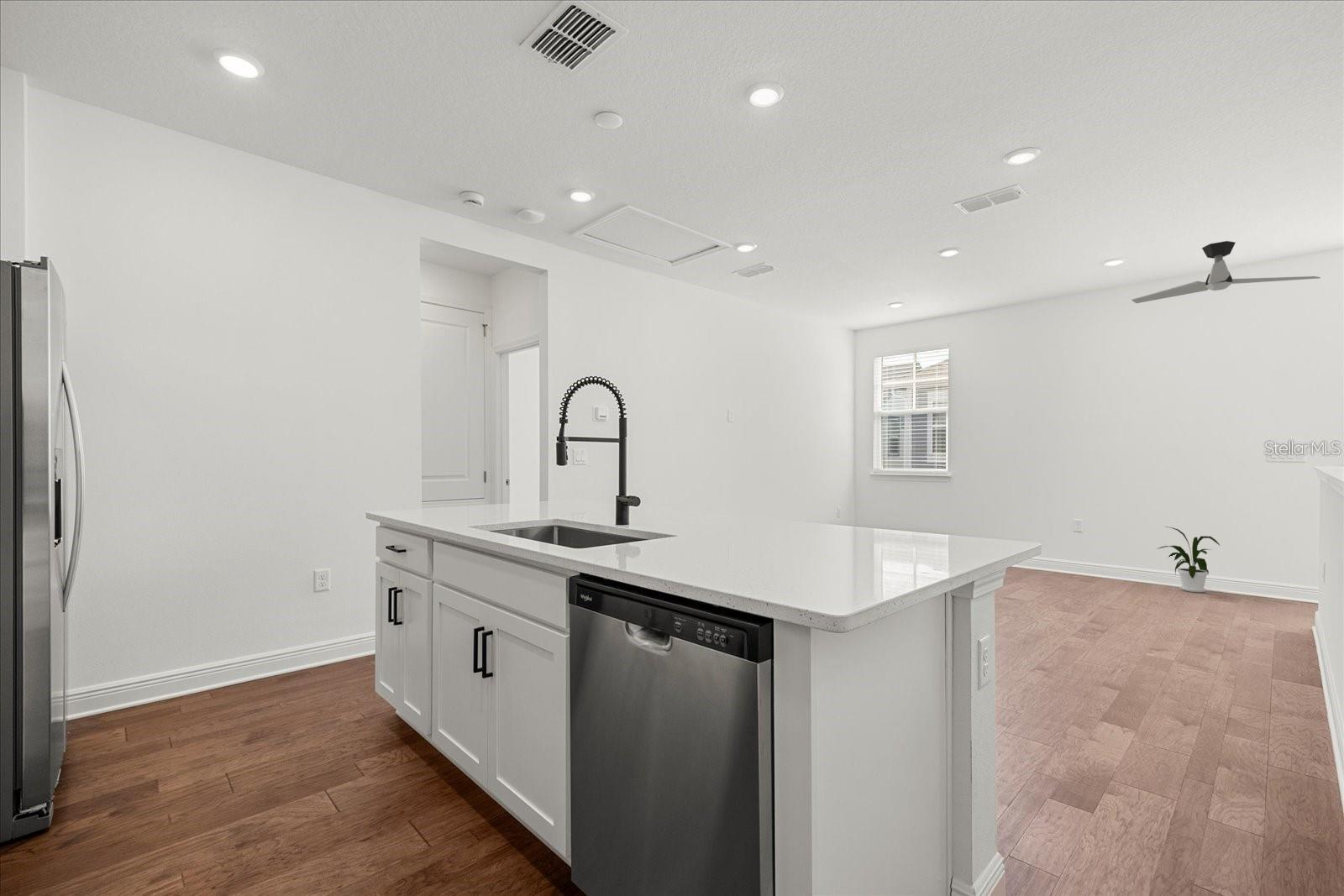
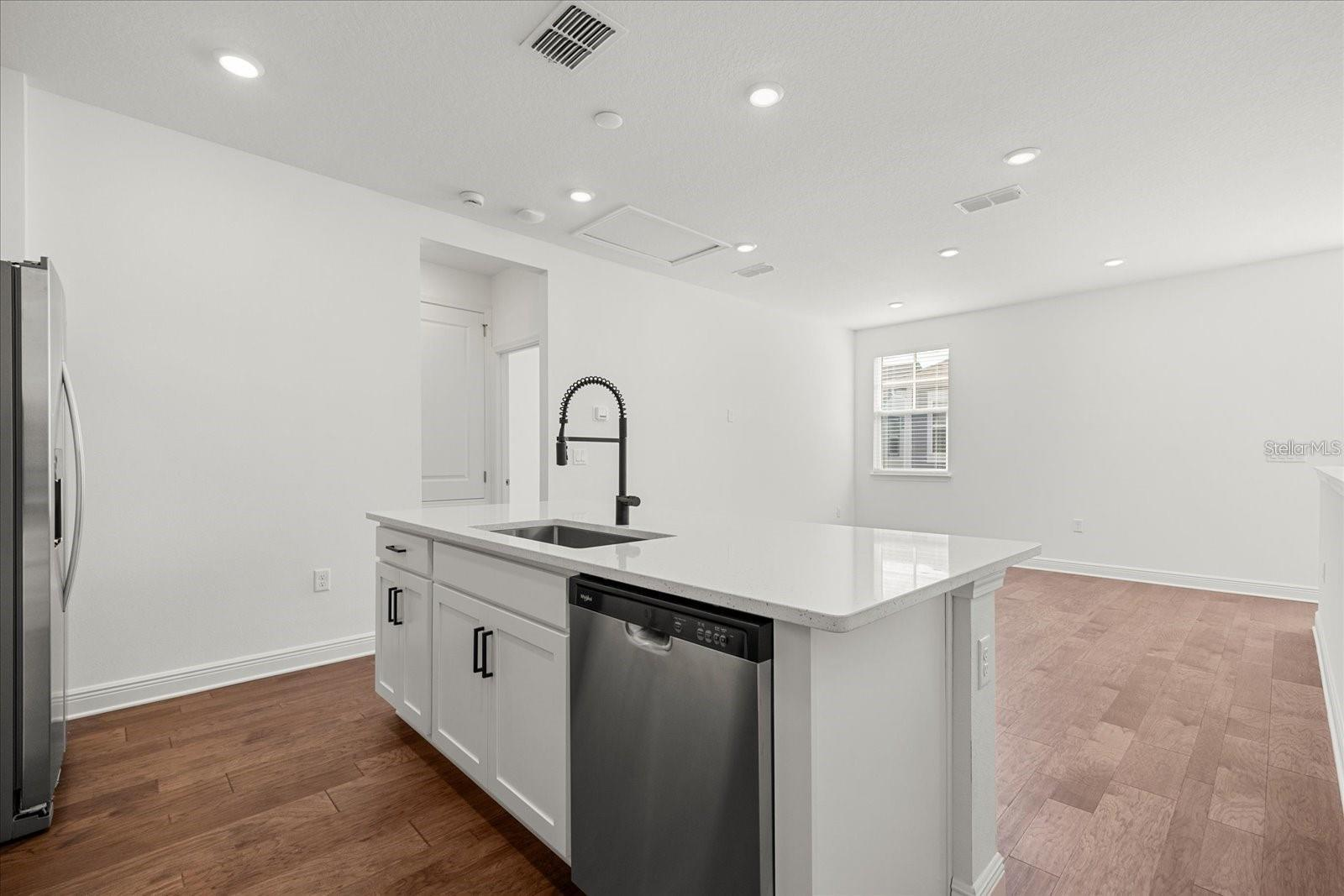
- ceiling fan (1218, 262)
- house plant (1189, 559)
